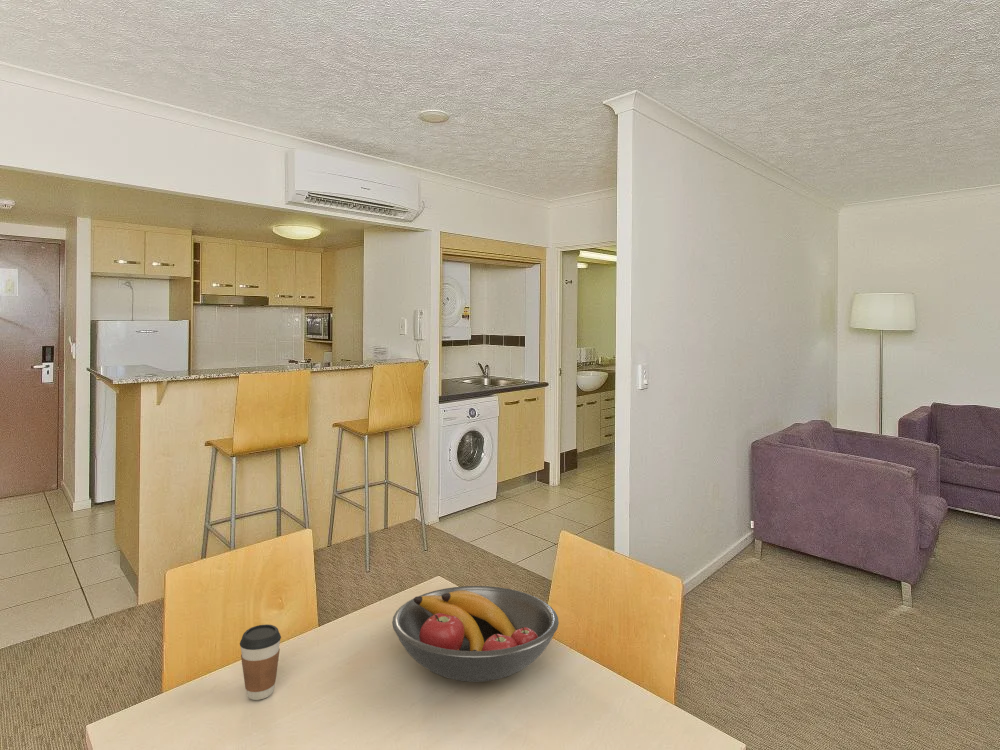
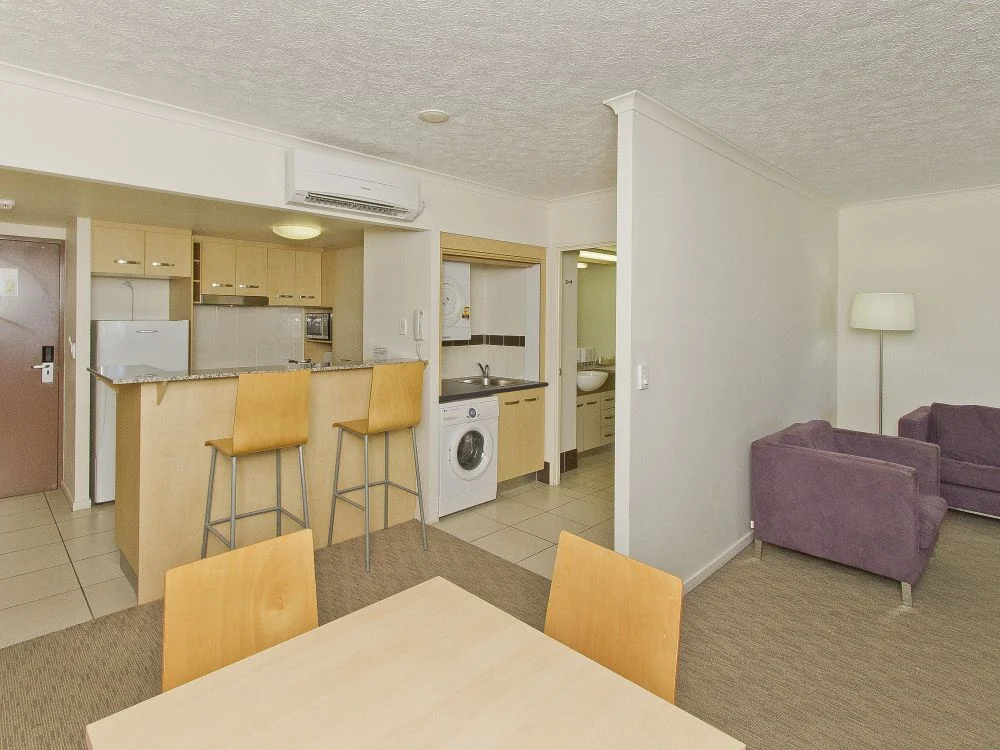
- coffee cup (260, 662)
- fruit bowl (475, 632)
